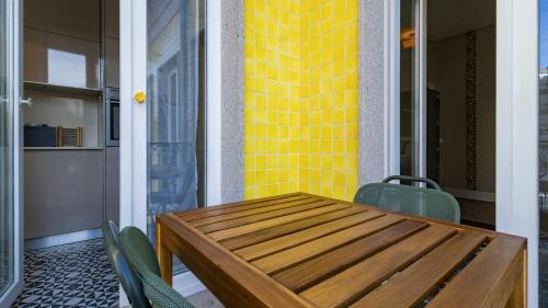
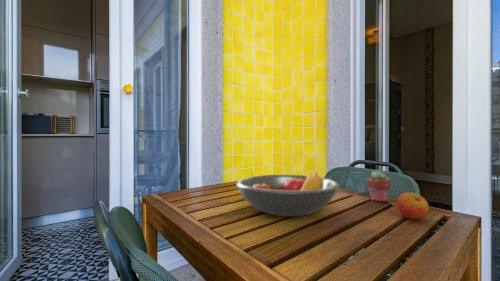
+ apple (412, 205)
+ fruit bowl (286, 192)
+ potted succulent (378, 184)
